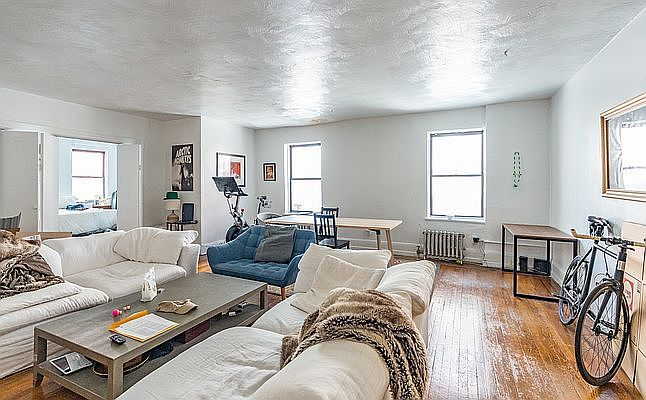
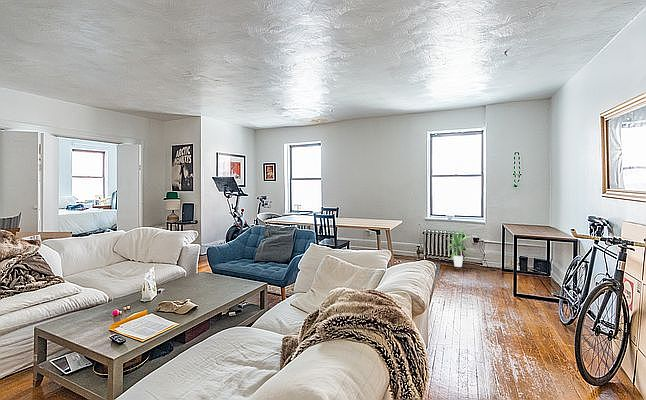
+ indoor plant (457, 247)
